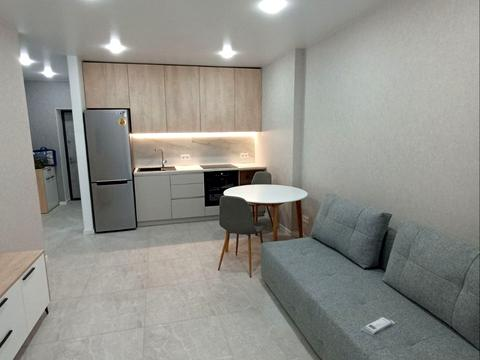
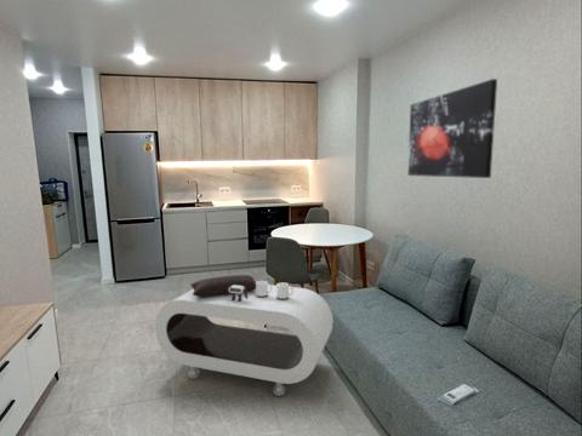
+ wall art (444, 136)
+ coffee table (245, 321)
